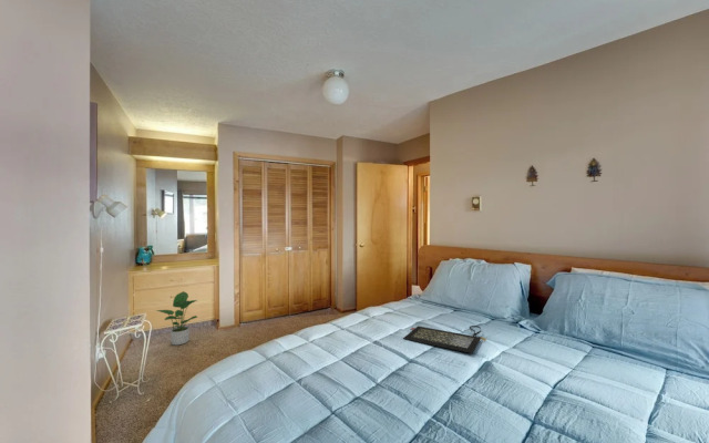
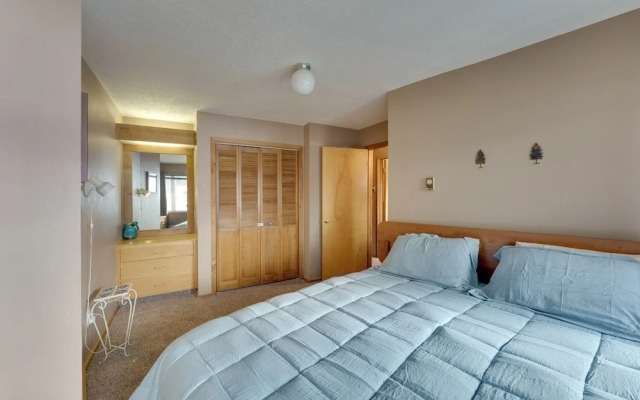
- potted plant (177, 318)
- clutch bag (445, 338)
